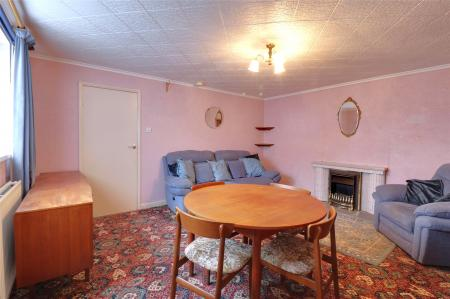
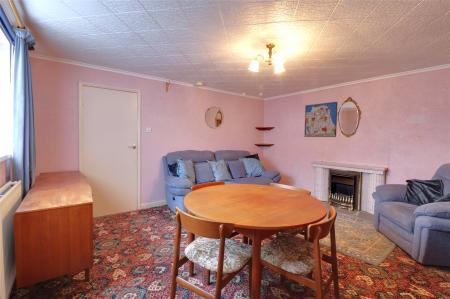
+ wall art (319, 120)
